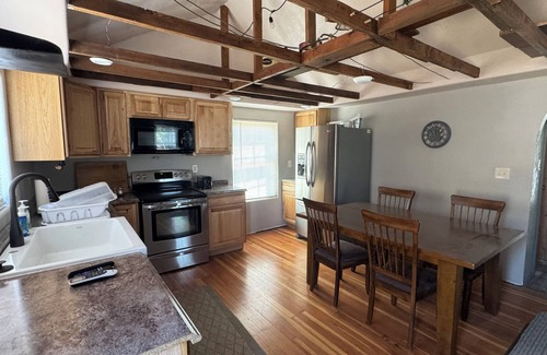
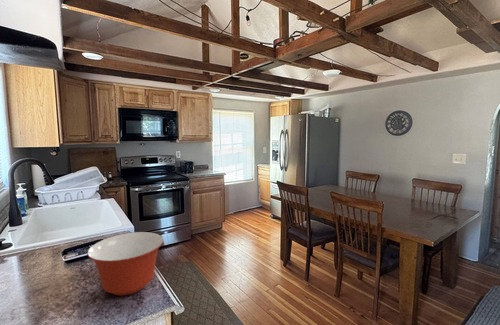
+ mixing bowl (128, 264)
